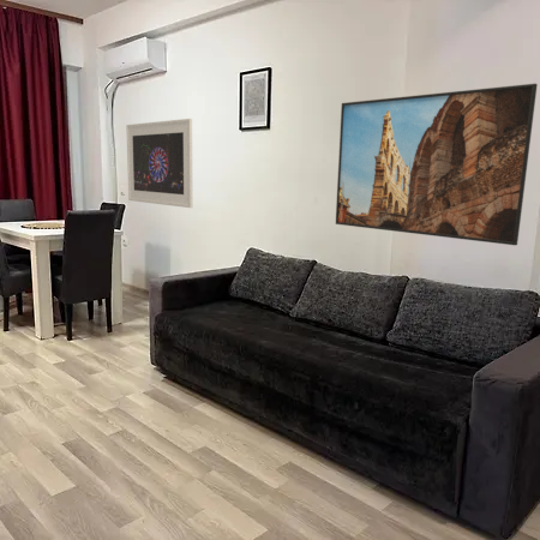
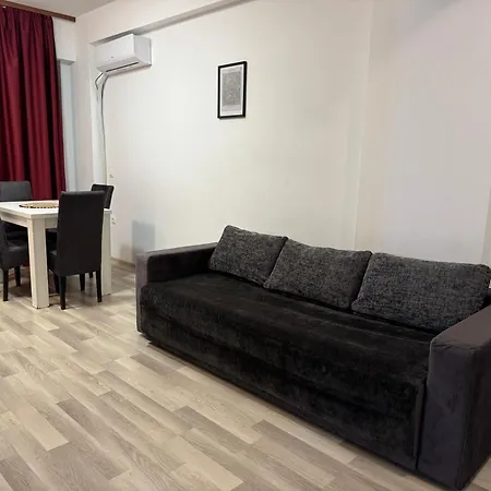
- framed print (157, 163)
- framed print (419, 166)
